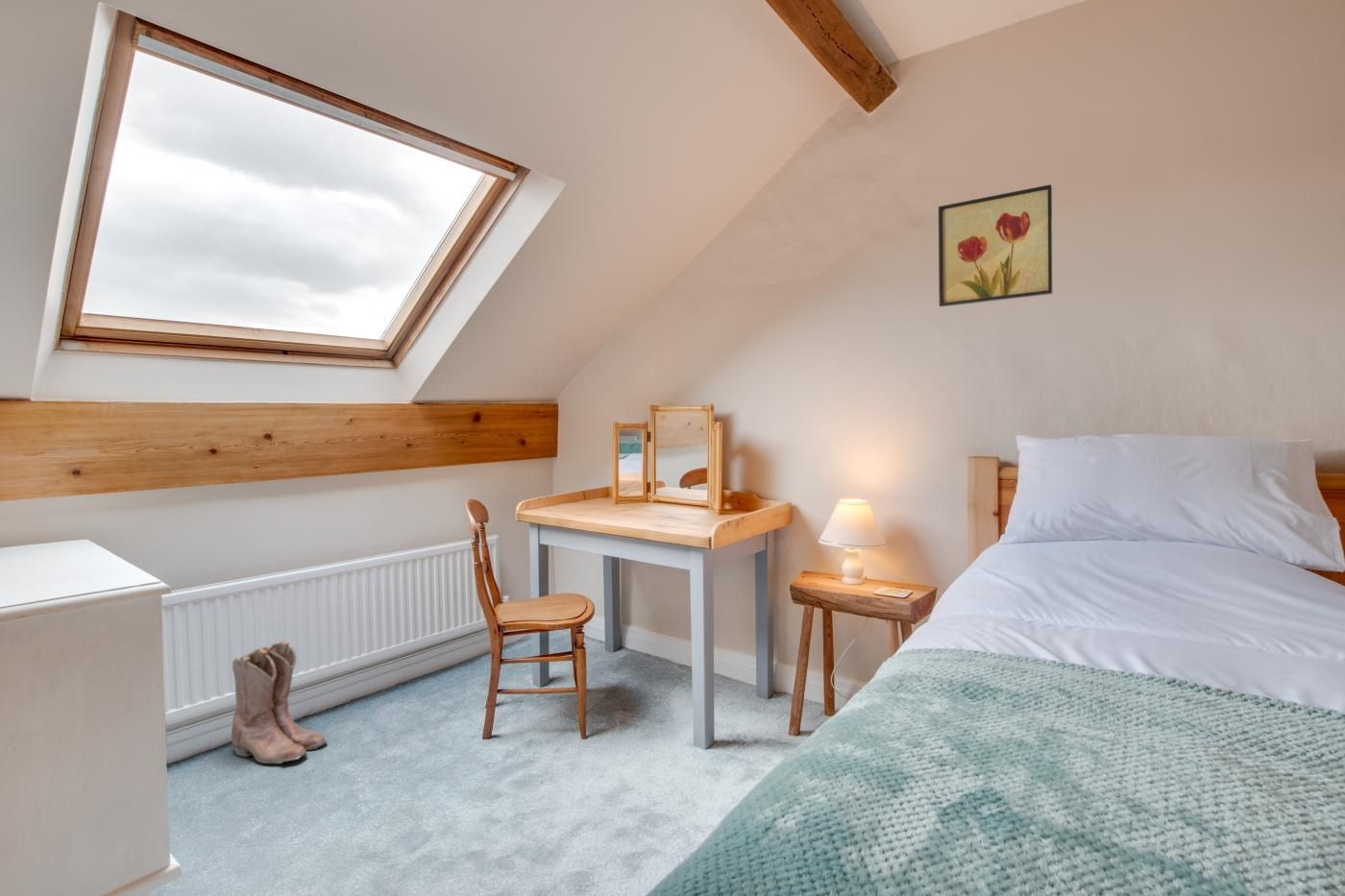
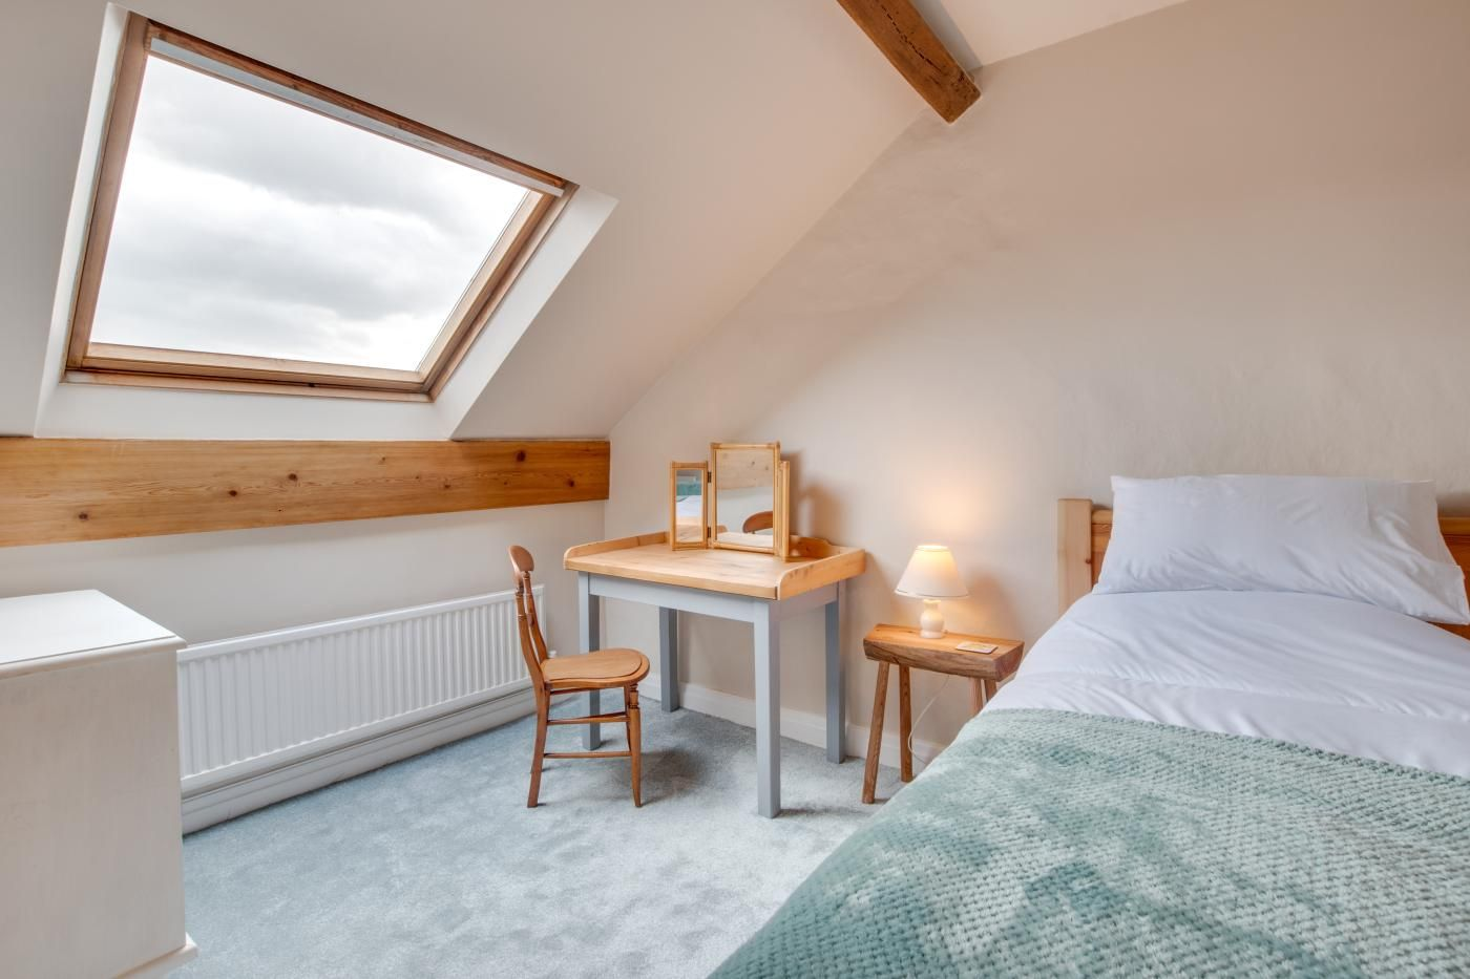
- boots (279, 697)
- wall art (993, 249)
